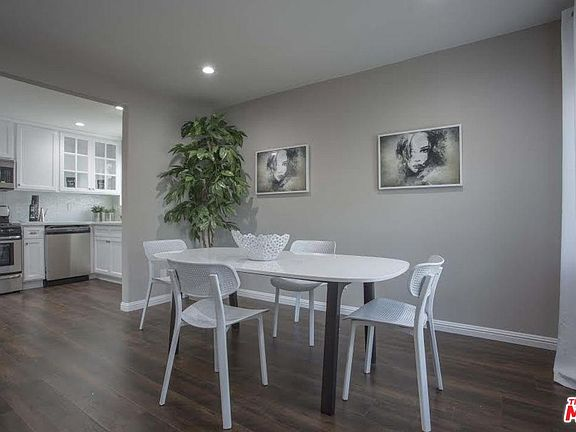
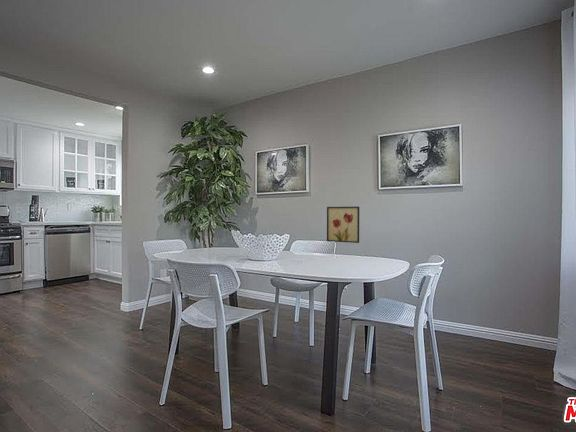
+ wall art (343, 224)
